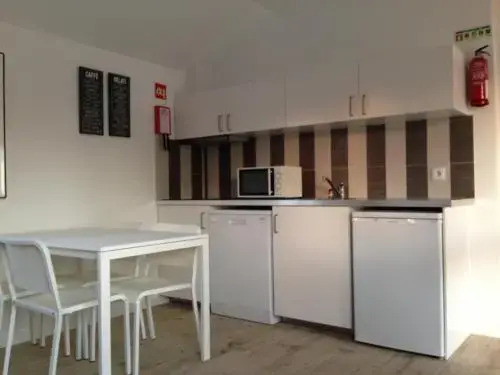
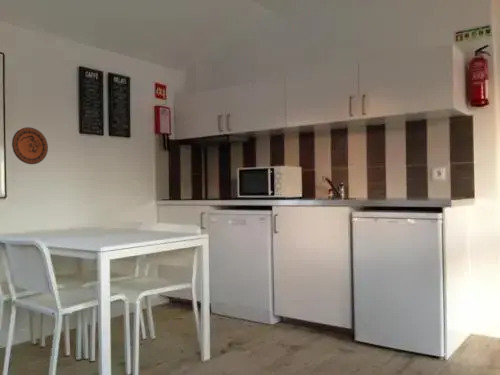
+ decorative plate (30, 145)
